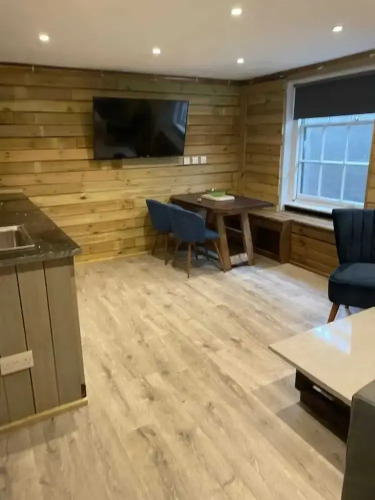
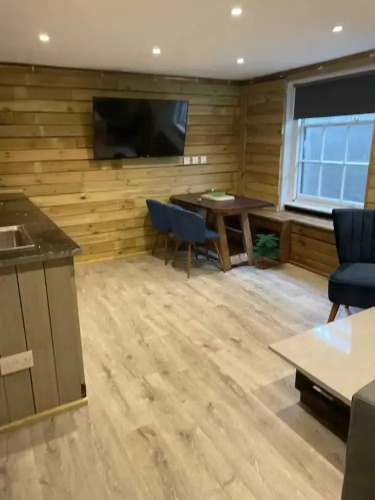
+ potted plant (265, 252)
